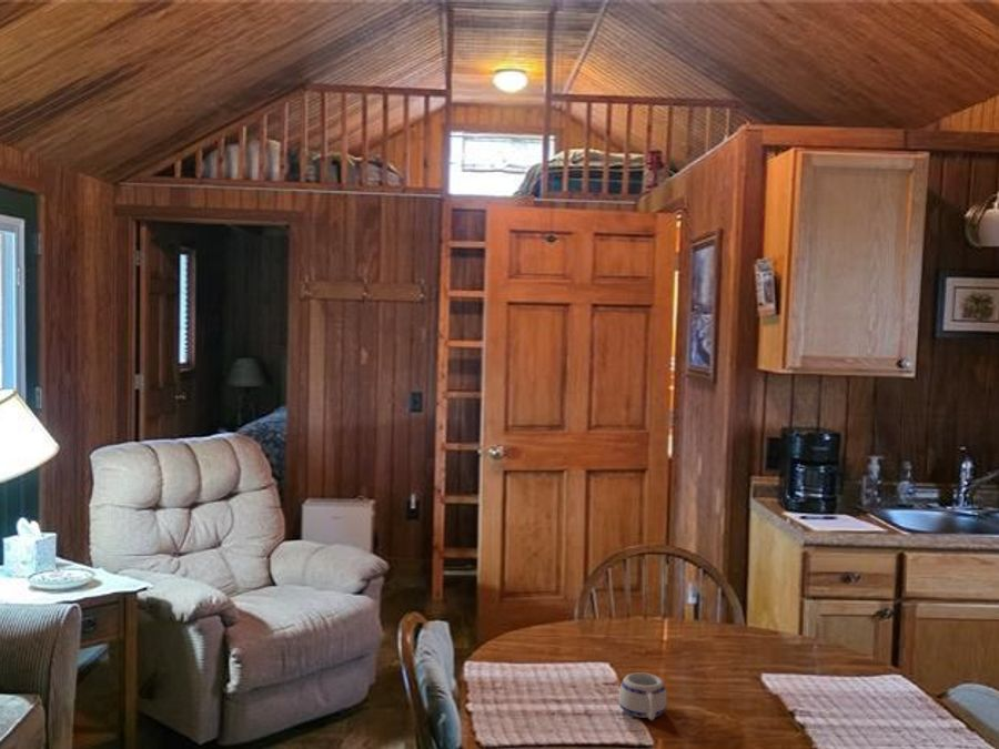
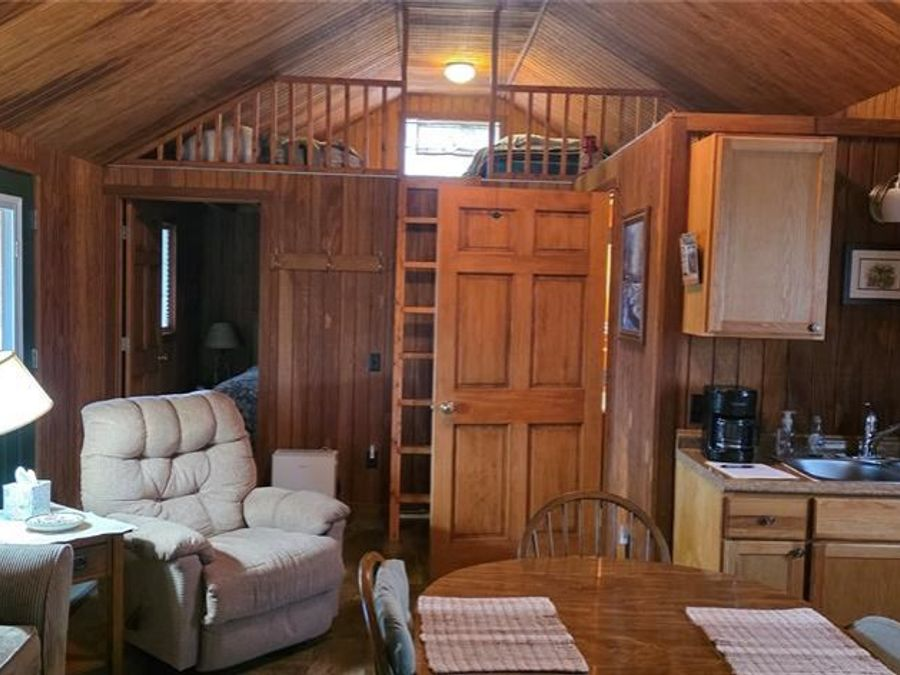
- mug (645, 697)
